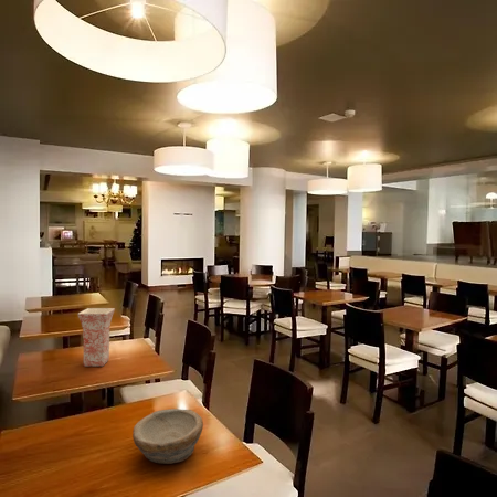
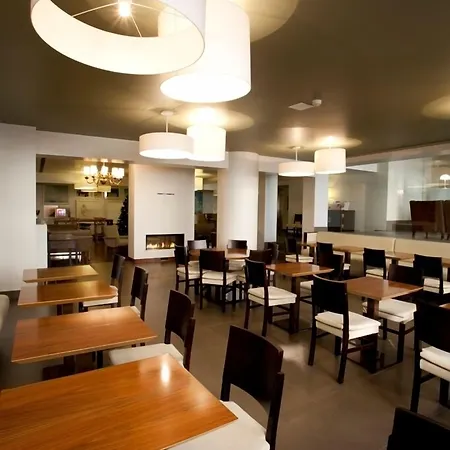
- vase (96, 337)
- bowl (168, 437)
